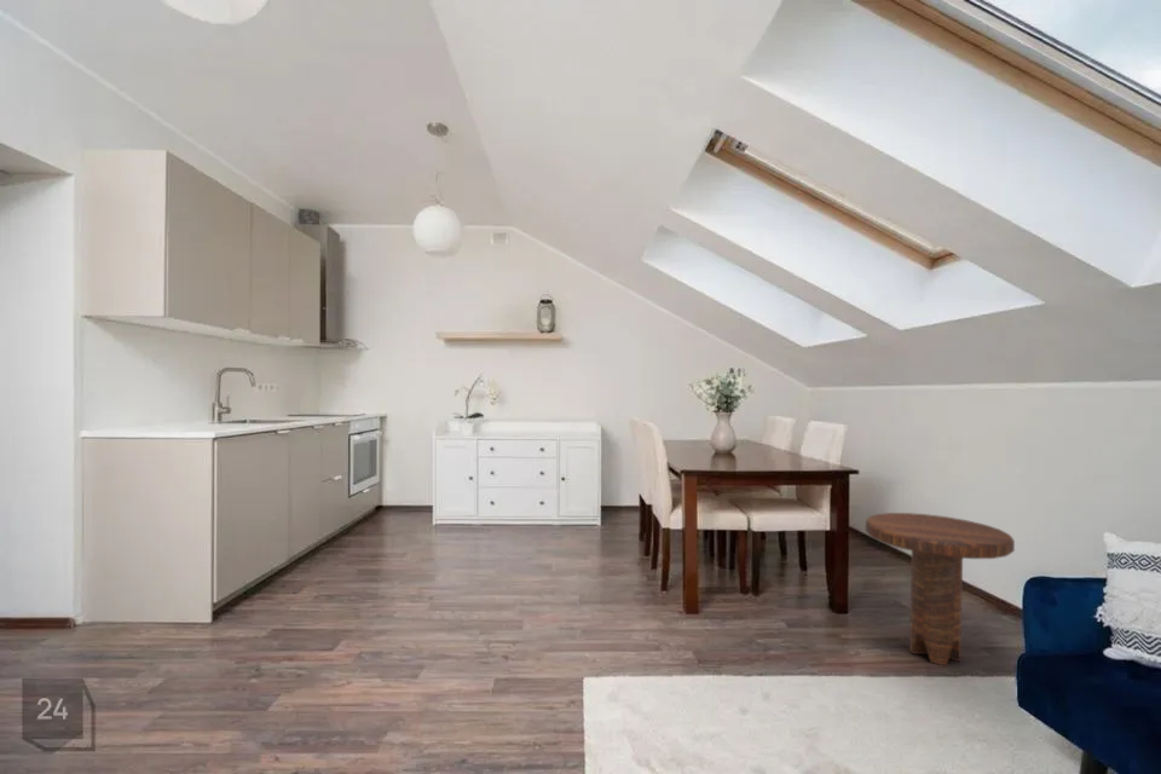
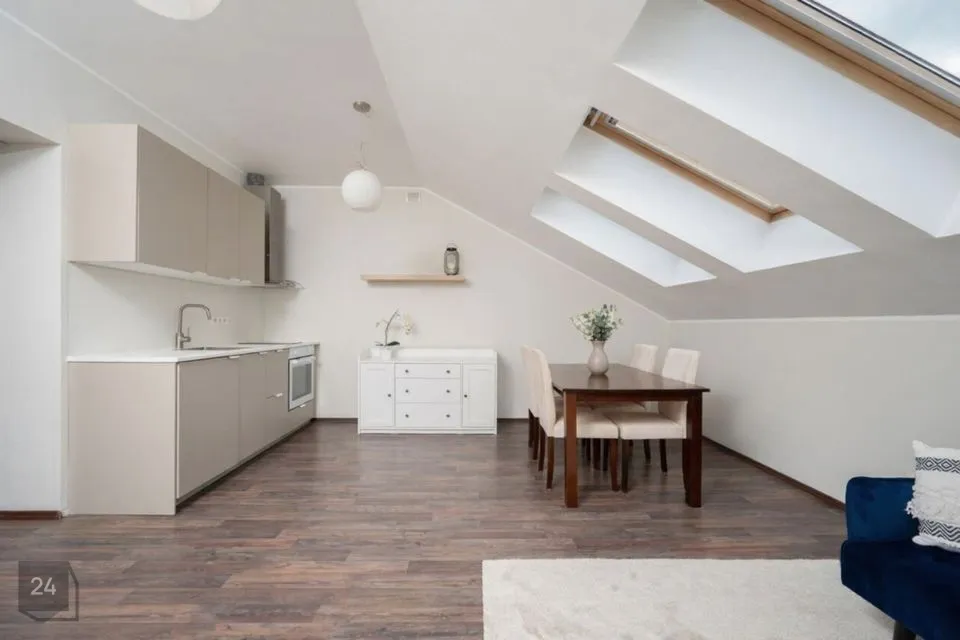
- side table (934, 590)
